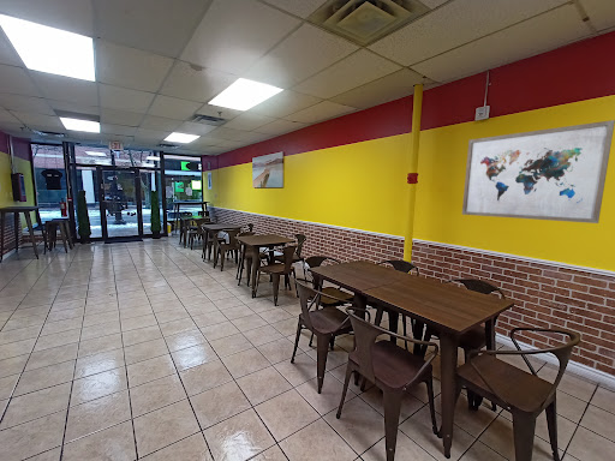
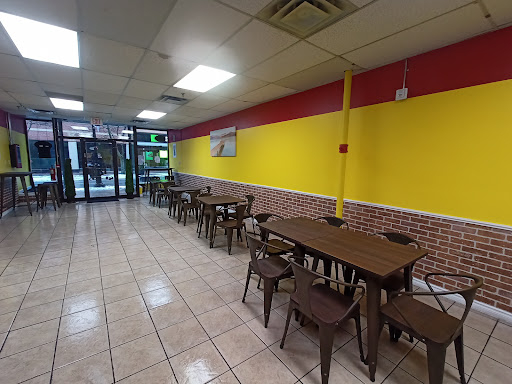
- wall art (524, 175)
